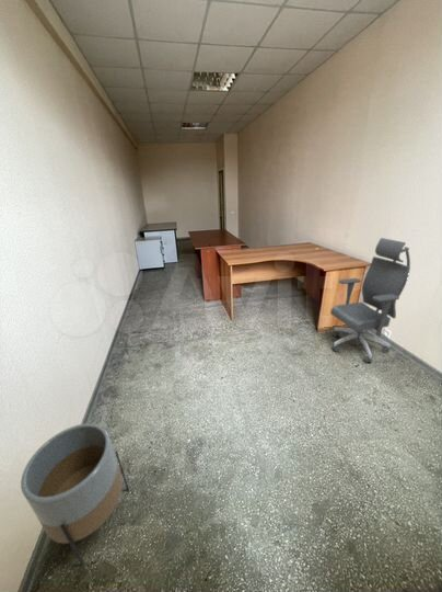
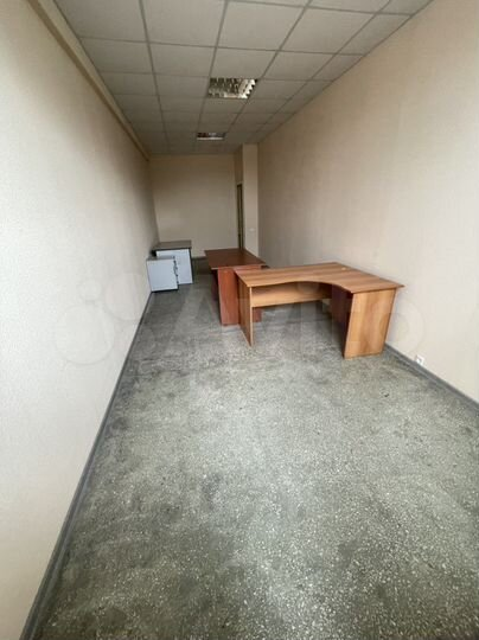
- planter (81, 490)
- office chair (369, 298)
